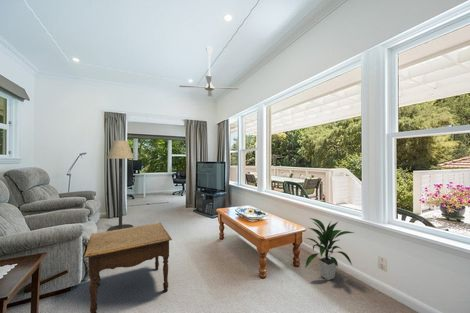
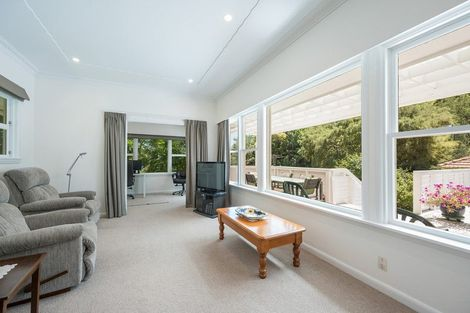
- side table (130, 261)
- floor lamp (120, 185)
- indoor plant (325, 246)
- ceiling fan (209, 69)
